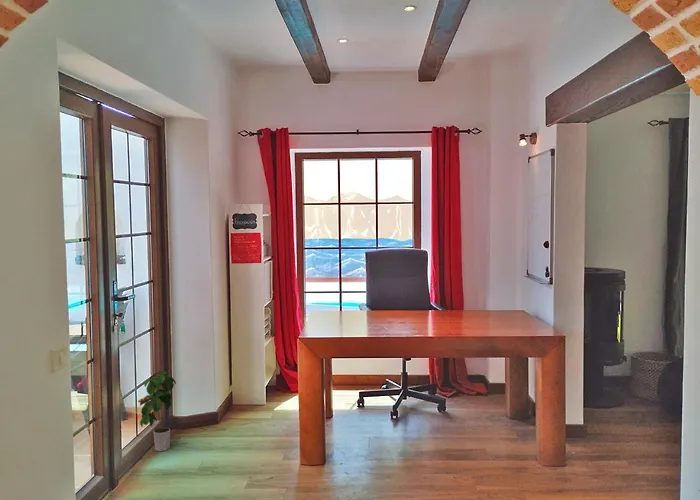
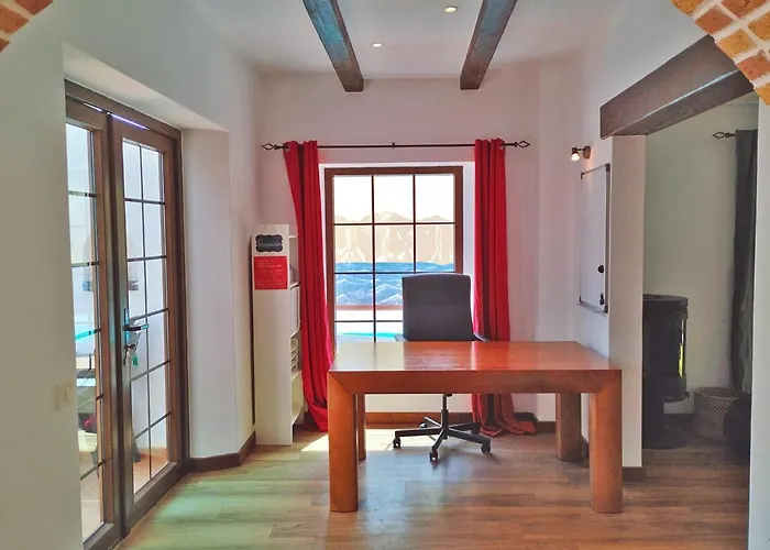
- potted plant (158, 410)
